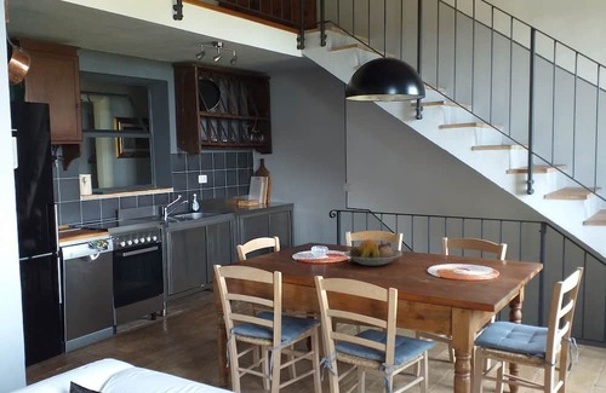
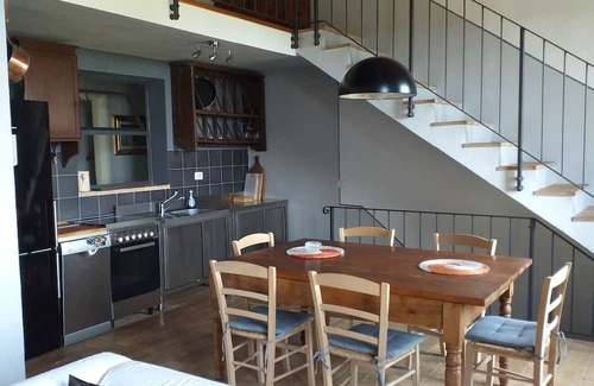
- fruit bowl (372, 250)
